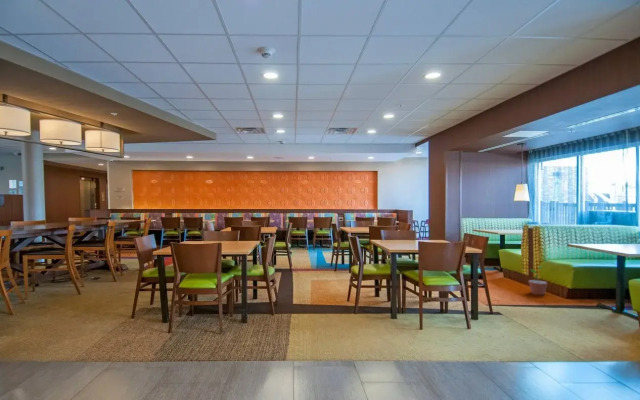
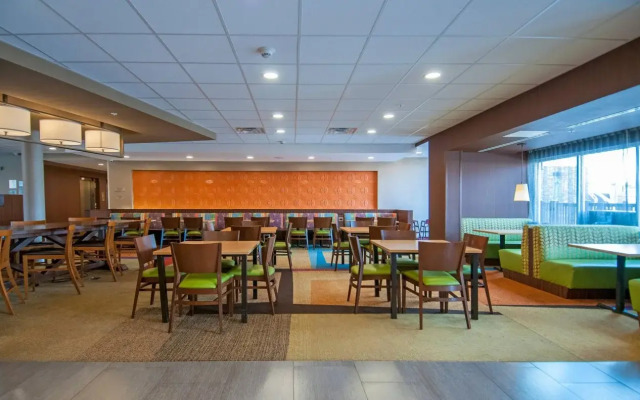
- potted plant (537, 280)
